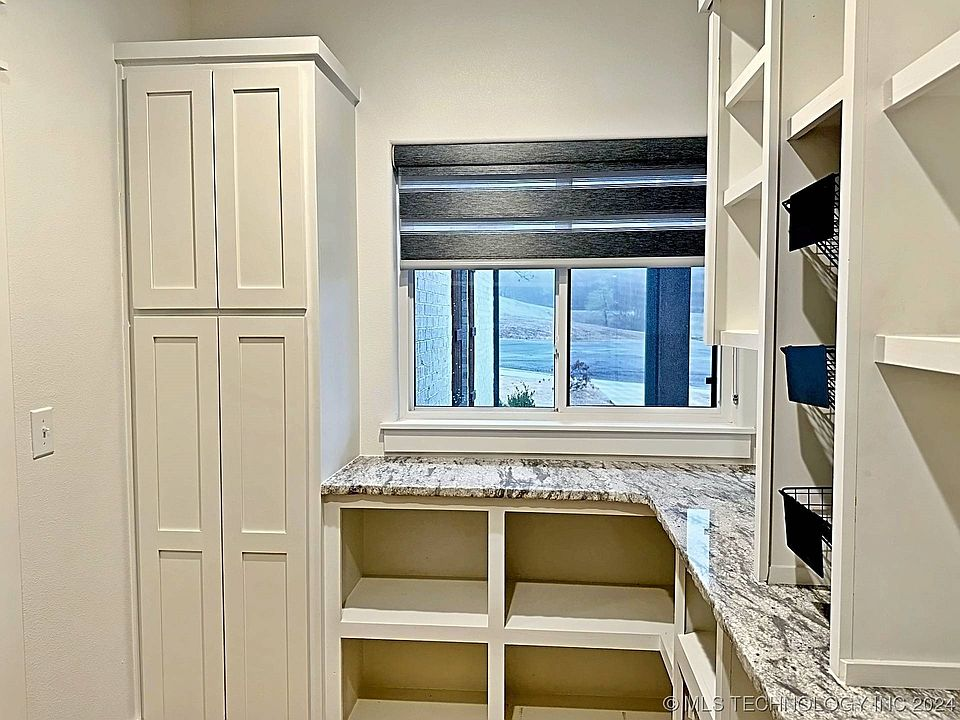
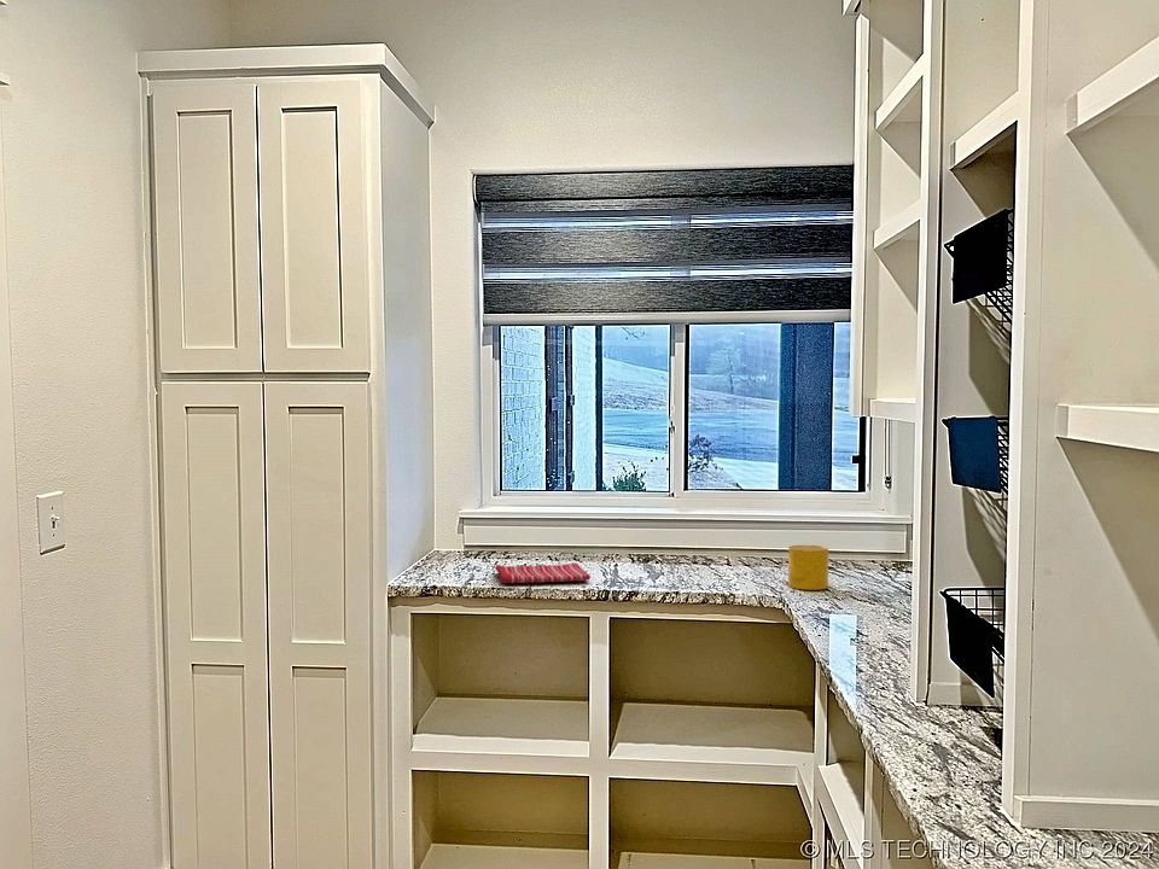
+ cup (808, 566)
+ dish towel (541, 572)
